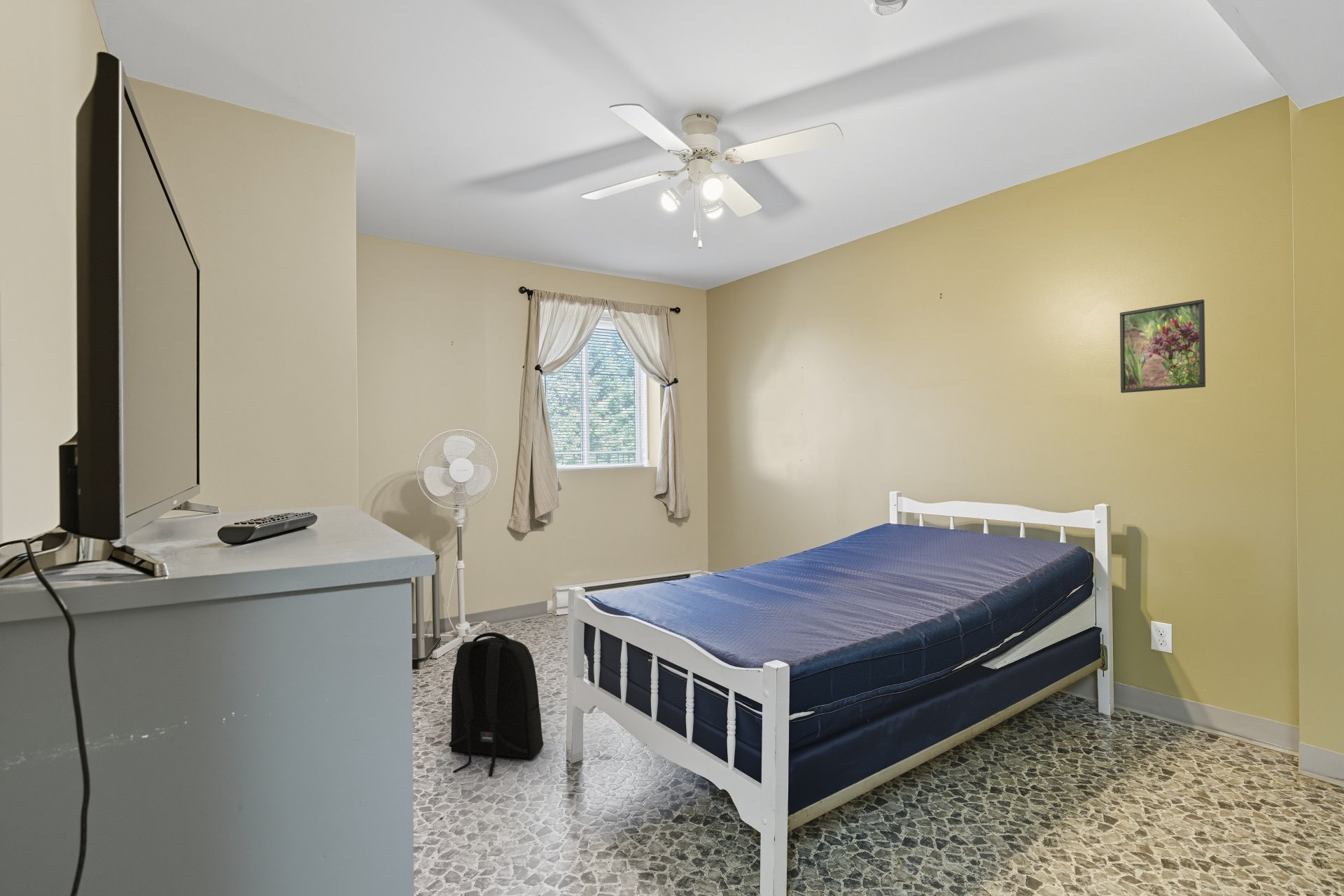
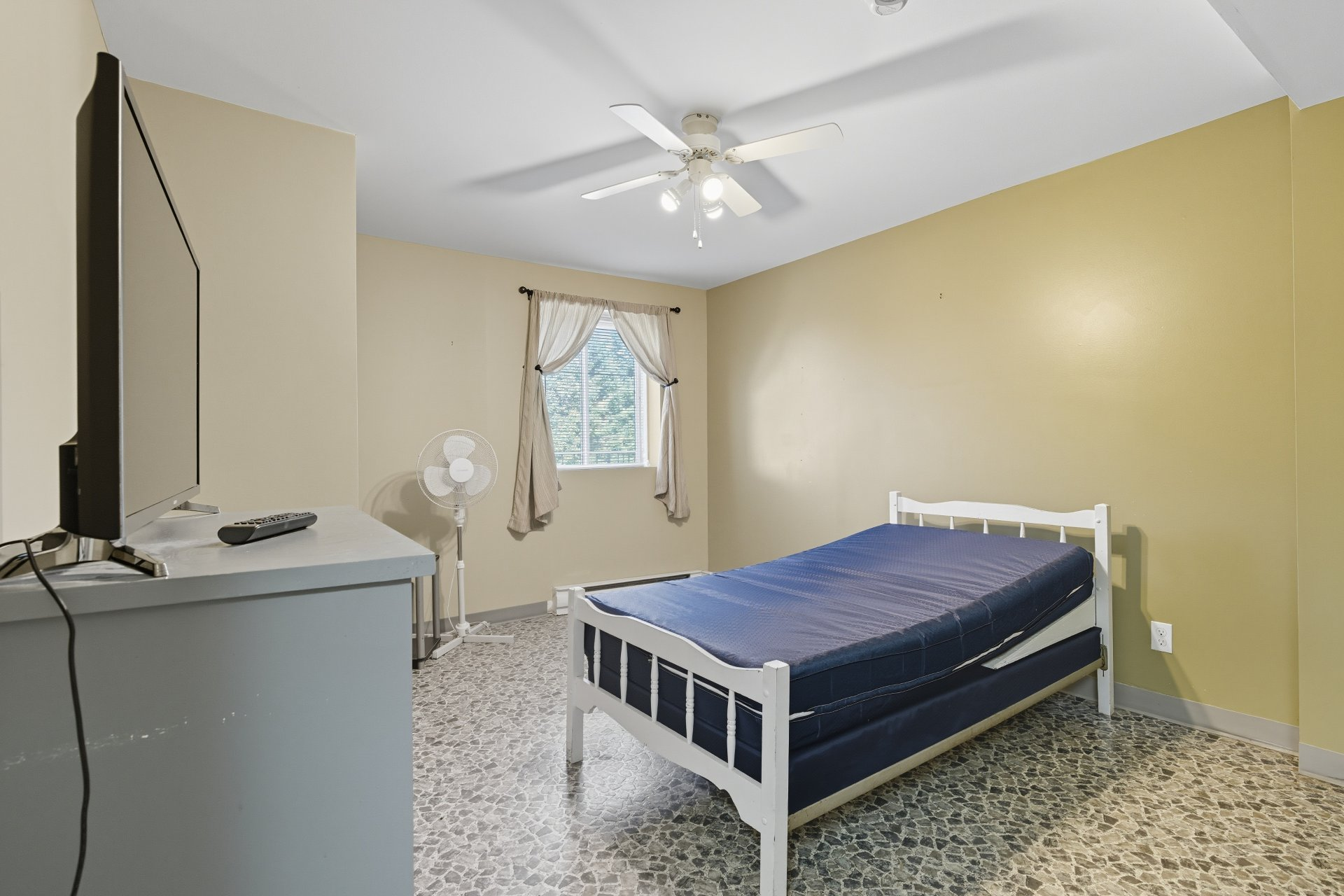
- backpack (493, 694)
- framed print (1161, 348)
